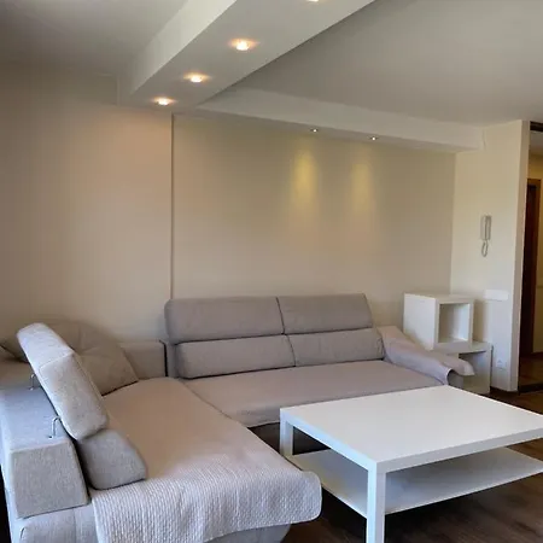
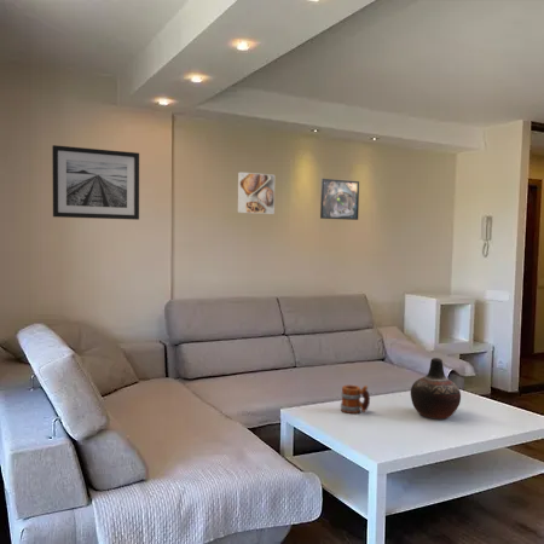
+ wall art (97, 184)
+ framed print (340, 199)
+ vase (435, 387)
+ mug (354, 397)
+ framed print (256, 193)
